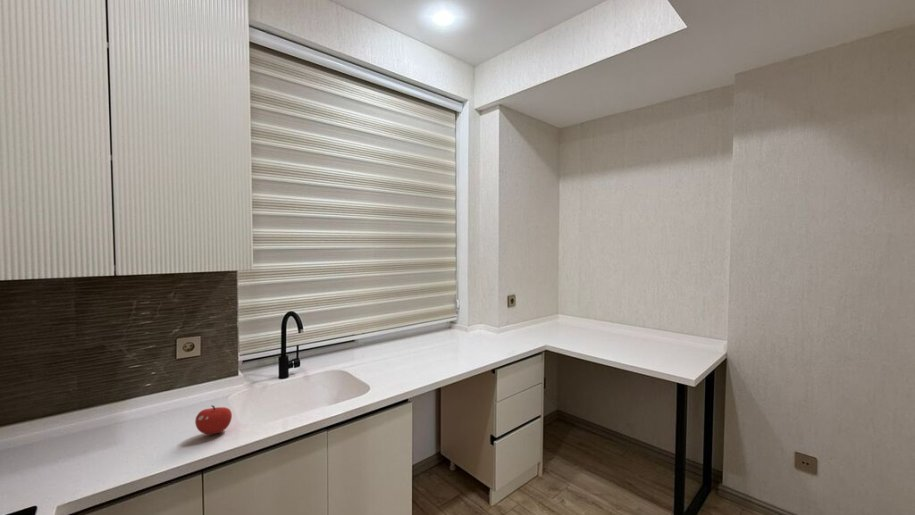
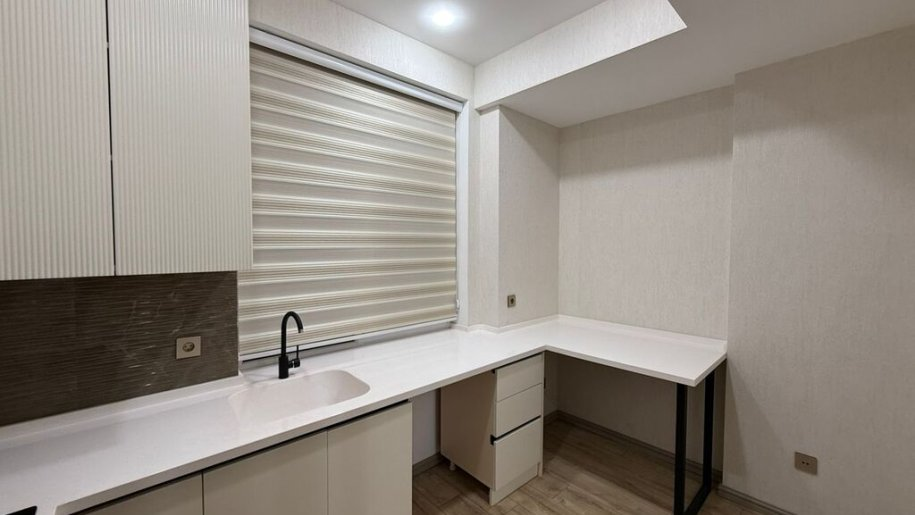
- fruit (214, 418)
